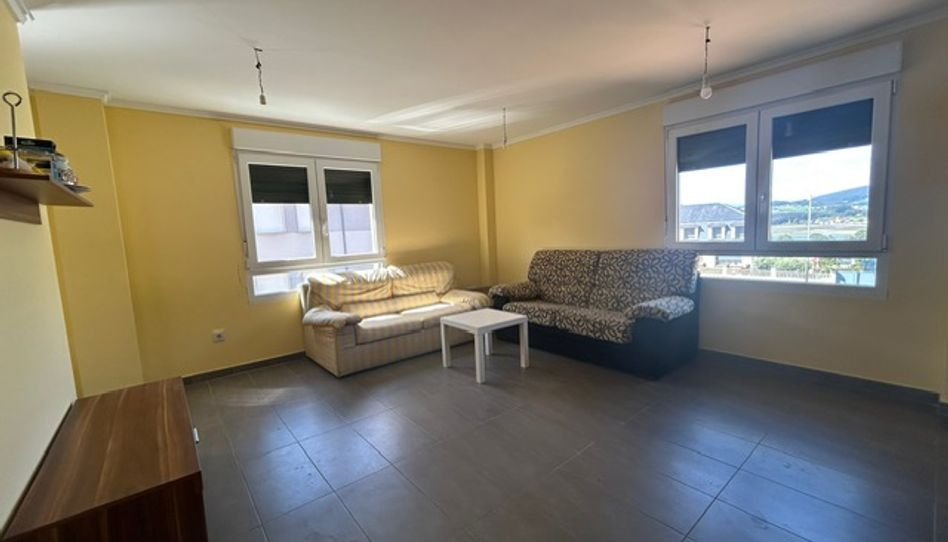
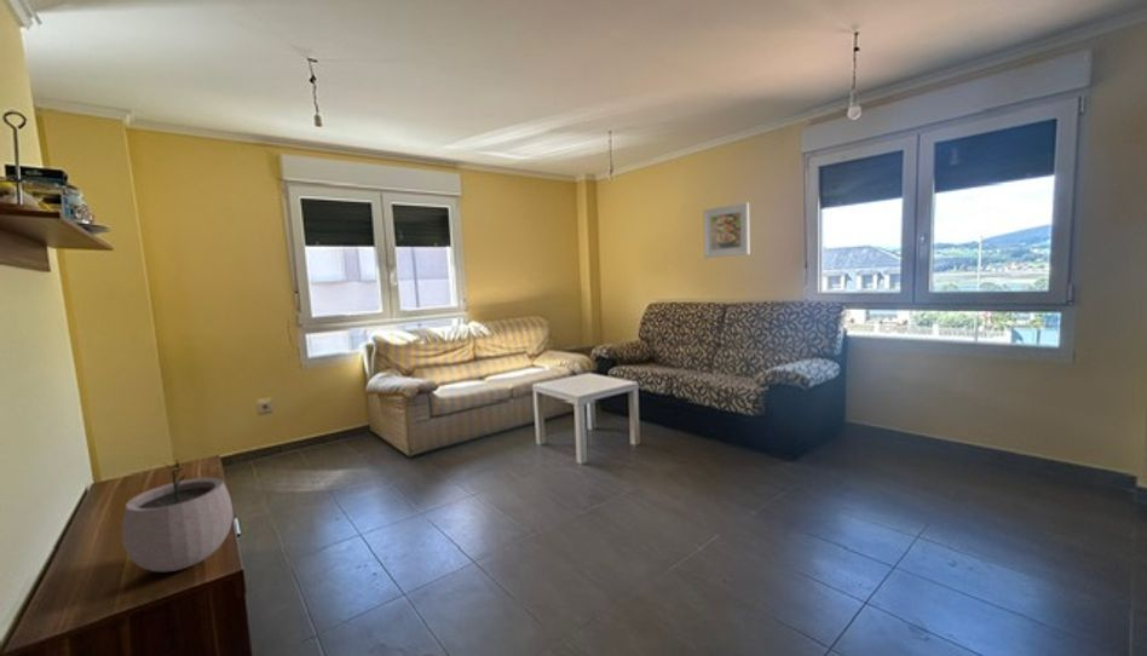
+ plant pot (179, 512)
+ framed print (725, 231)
